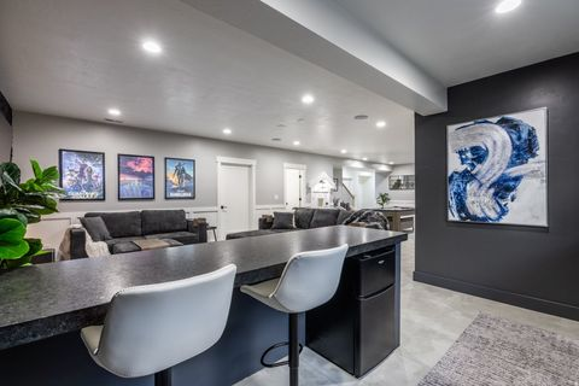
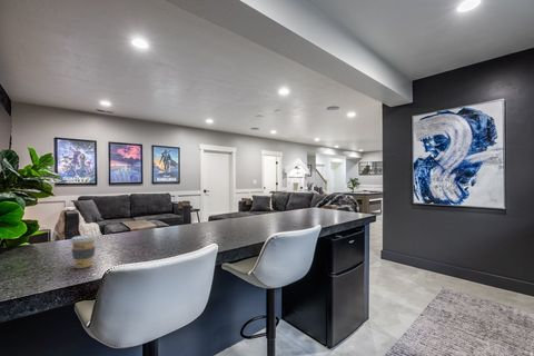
+ coffee cup (83, 250)
